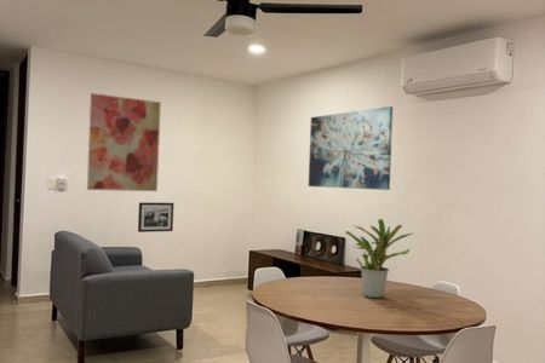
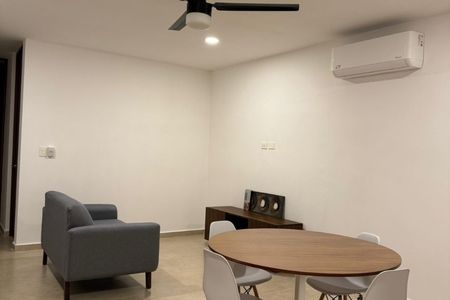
- potted plant (378, 258)
- wall art (346, 150)
- picture frame (155, 217)
- wall art (125, 144)
